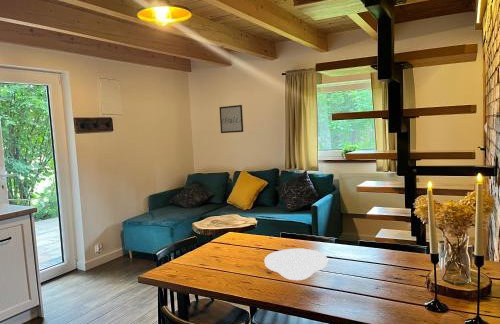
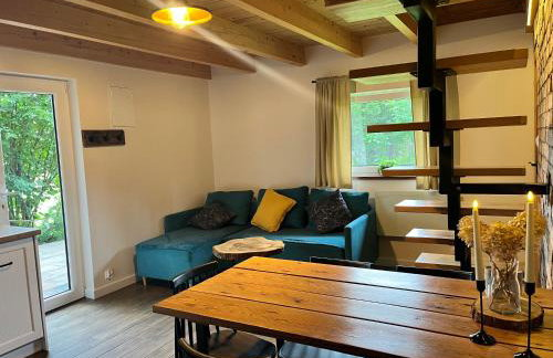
- plate (296, 266)
- wall art (231, 119)
